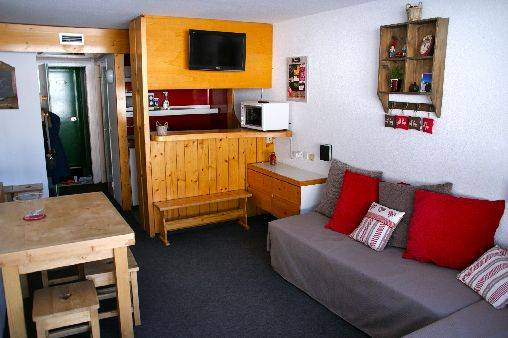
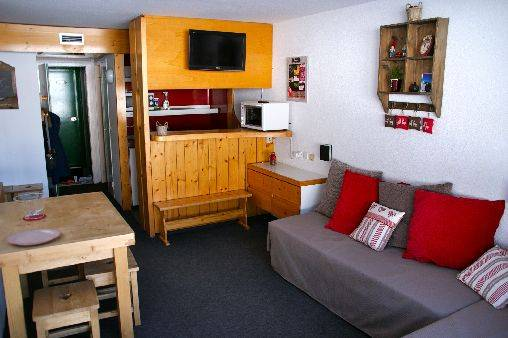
+ plate (34, 237)
